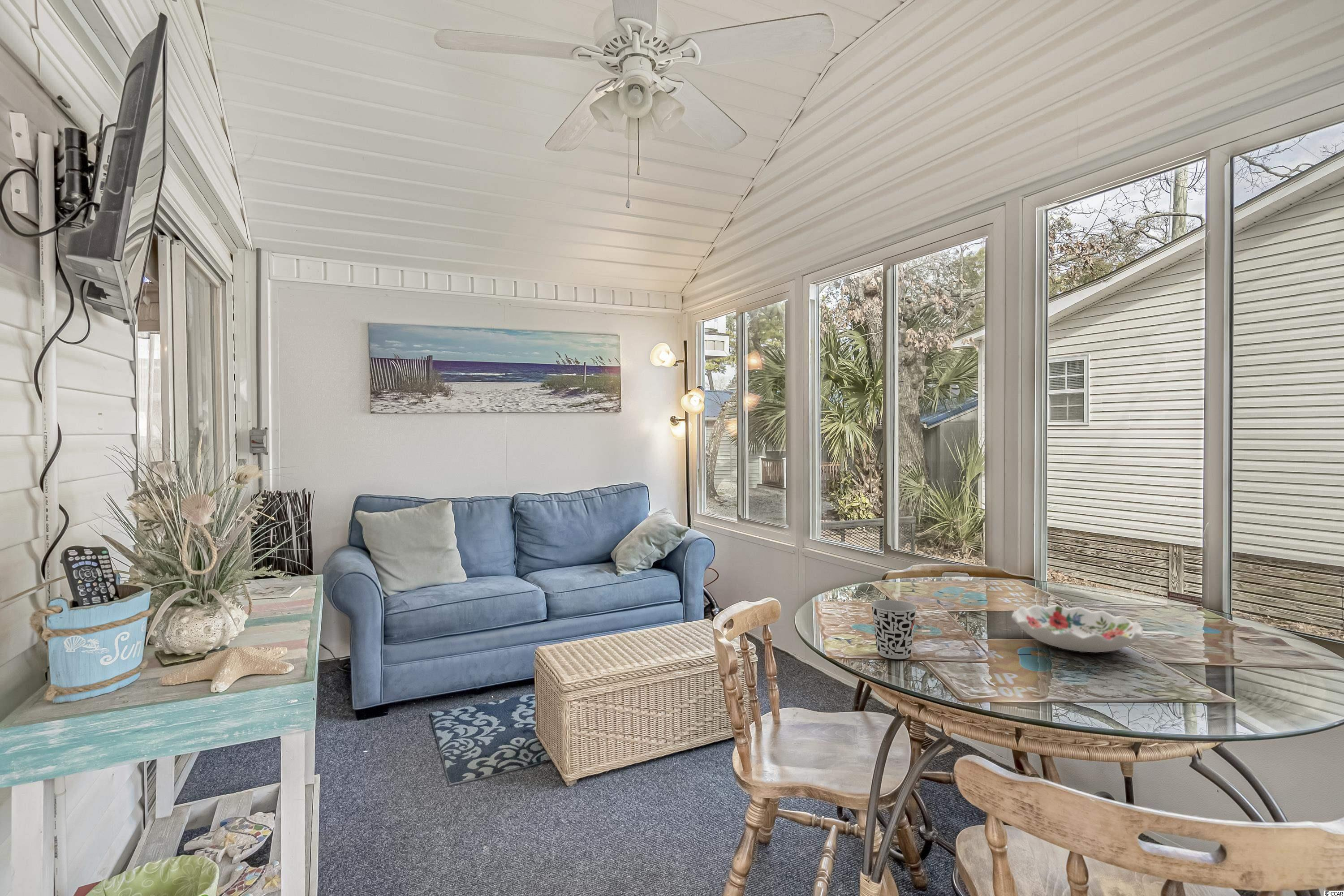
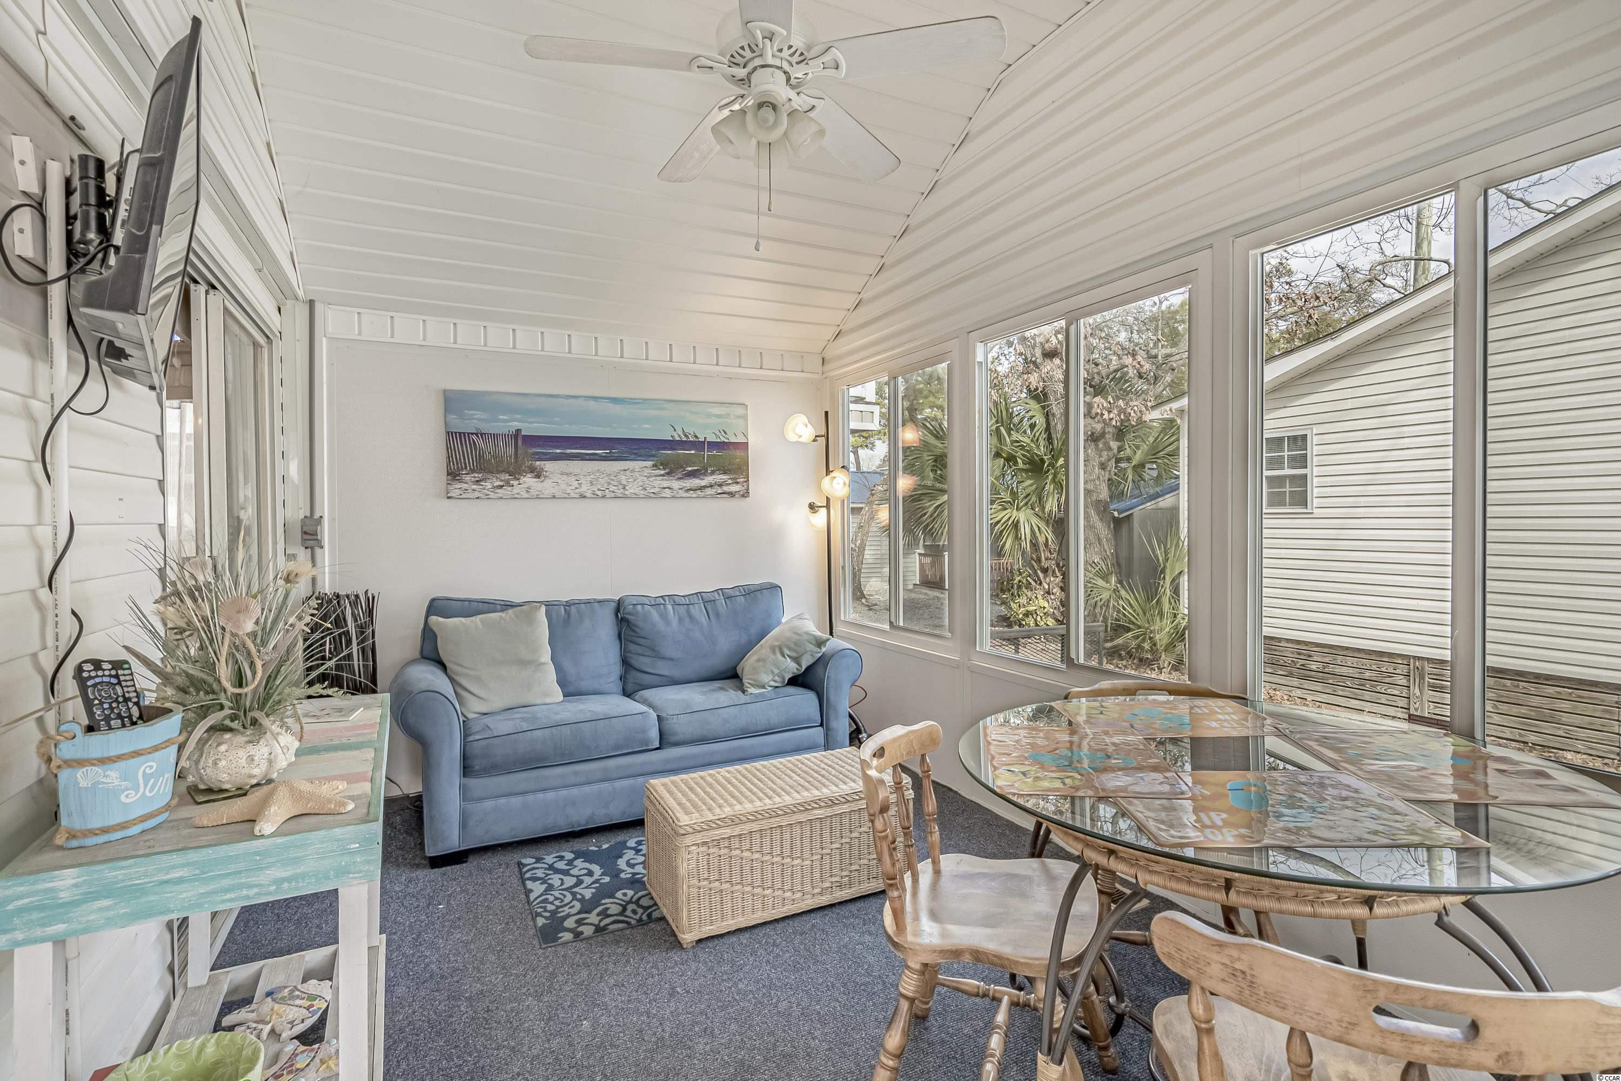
- decorative bowl (1075, 631)
- cup (893, 629)
